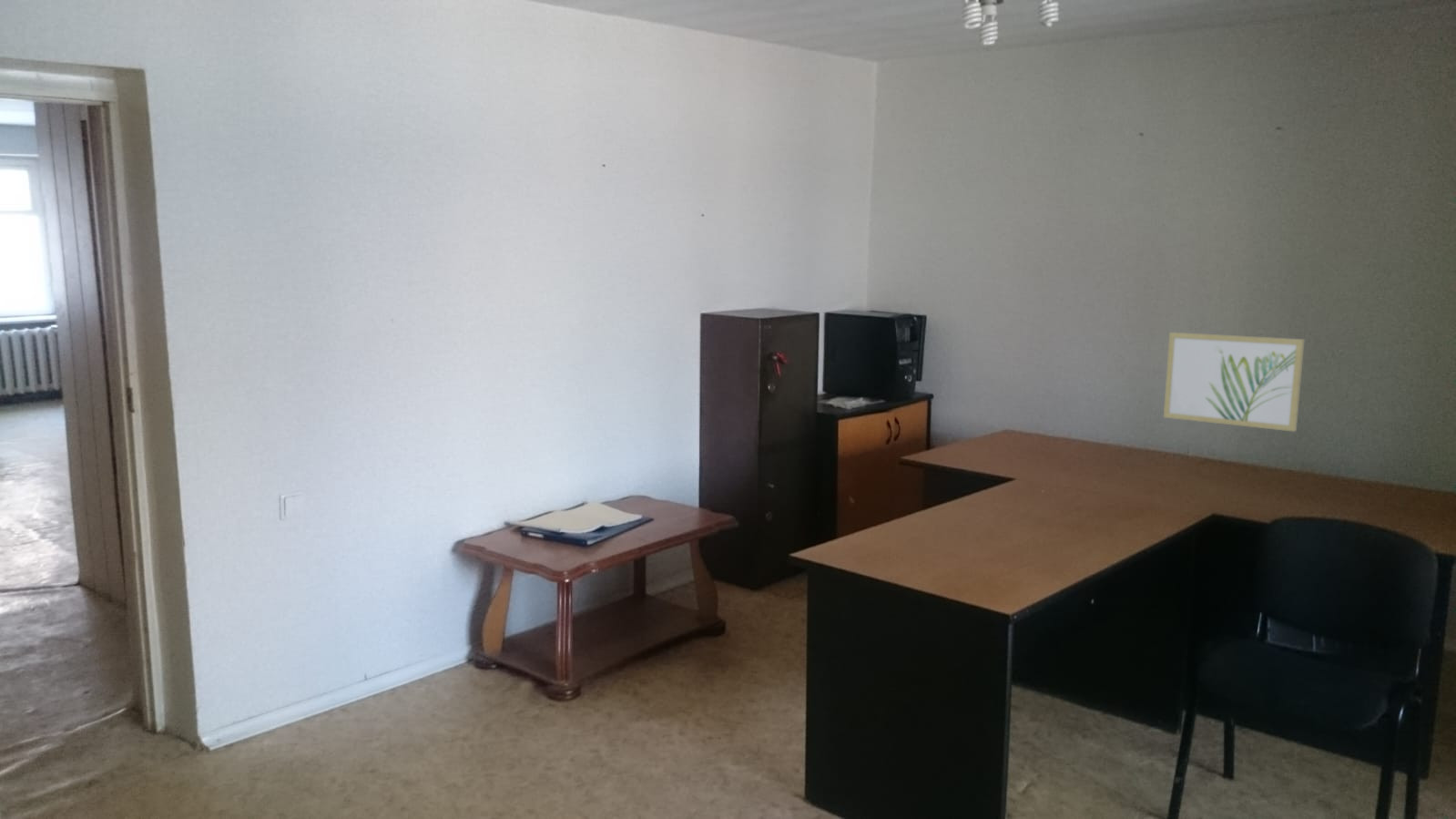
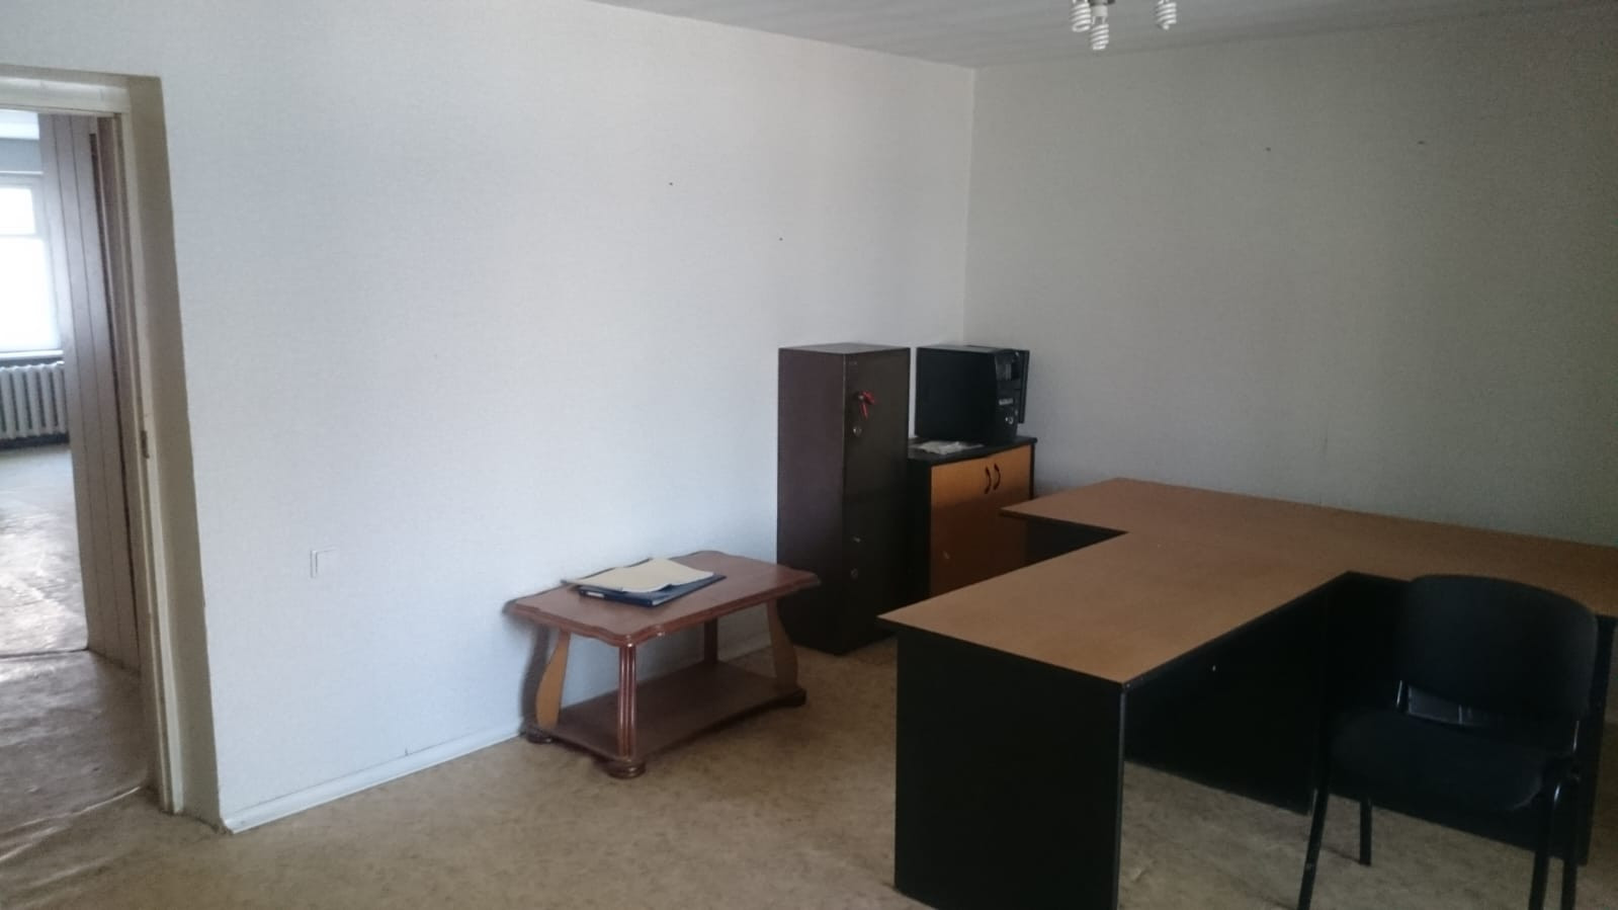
- wall art (1230, 380)
